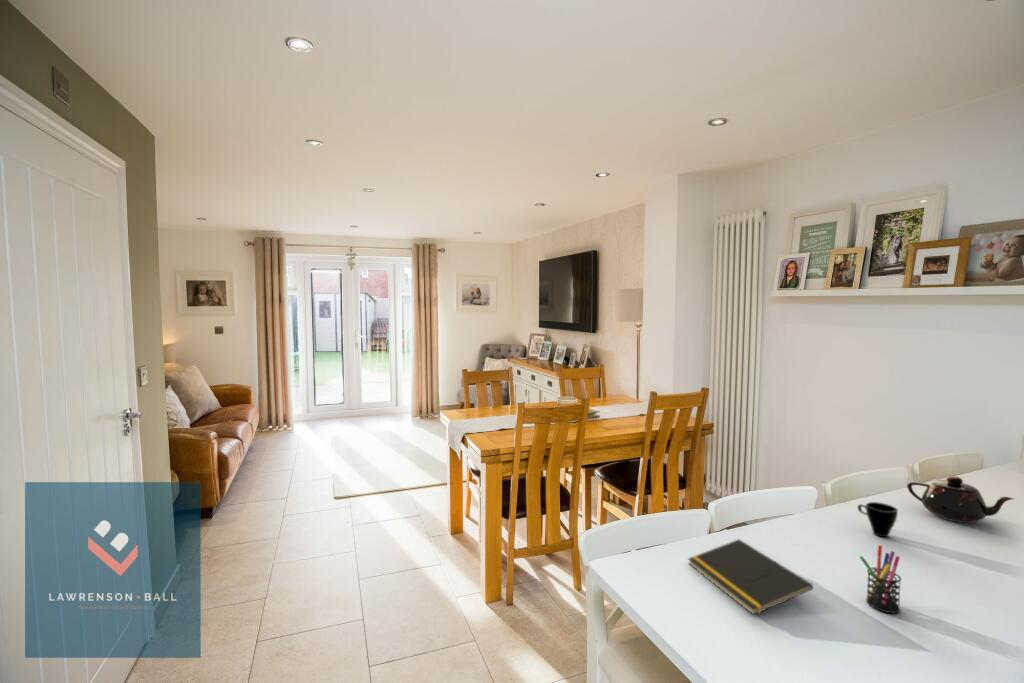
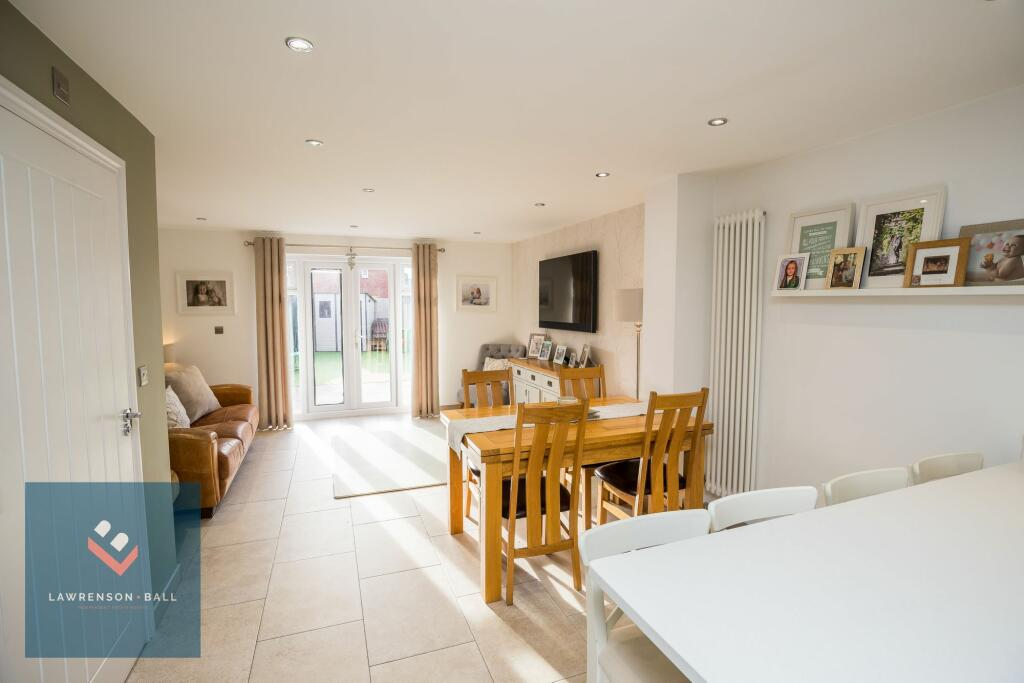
- cup (875, 519)
- pen holder (879, 576)
- notepad (745, 572)
- teapot (957, 497)
